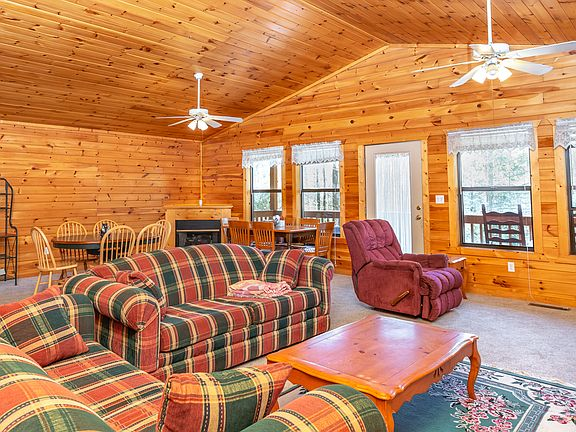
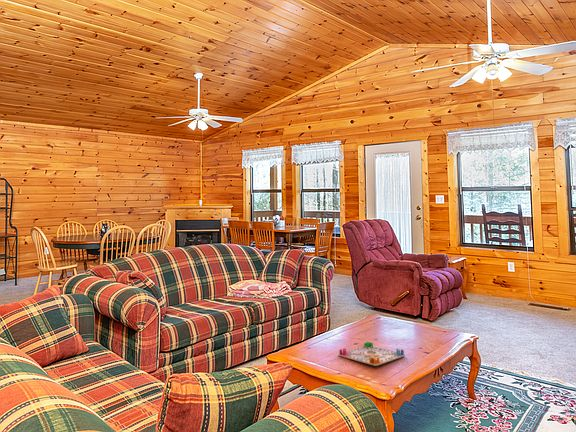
+ board game (371, 352)
